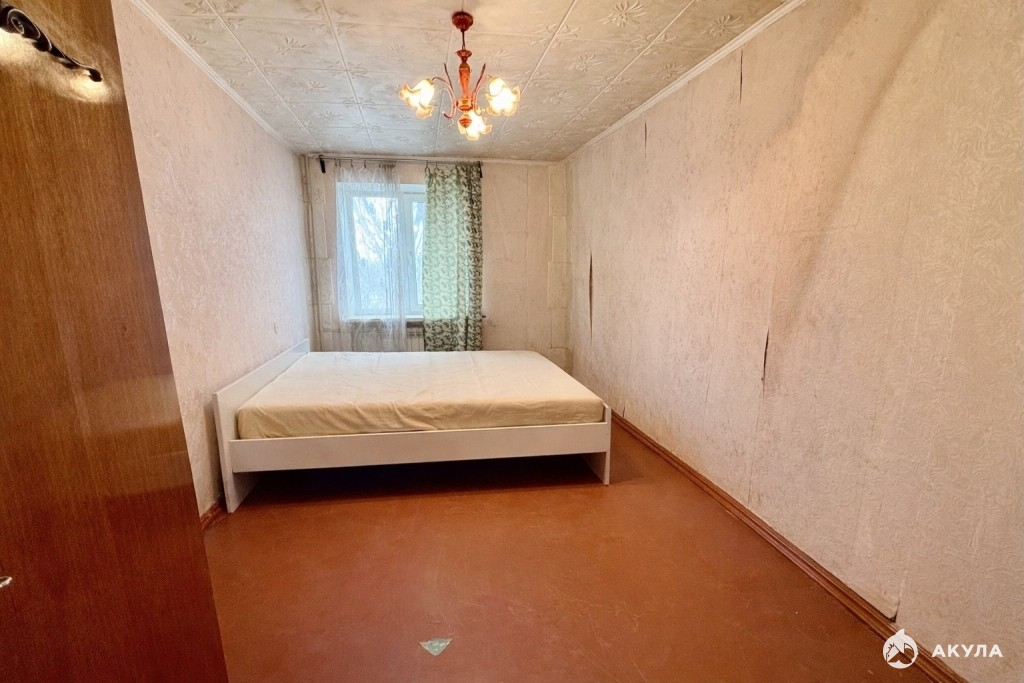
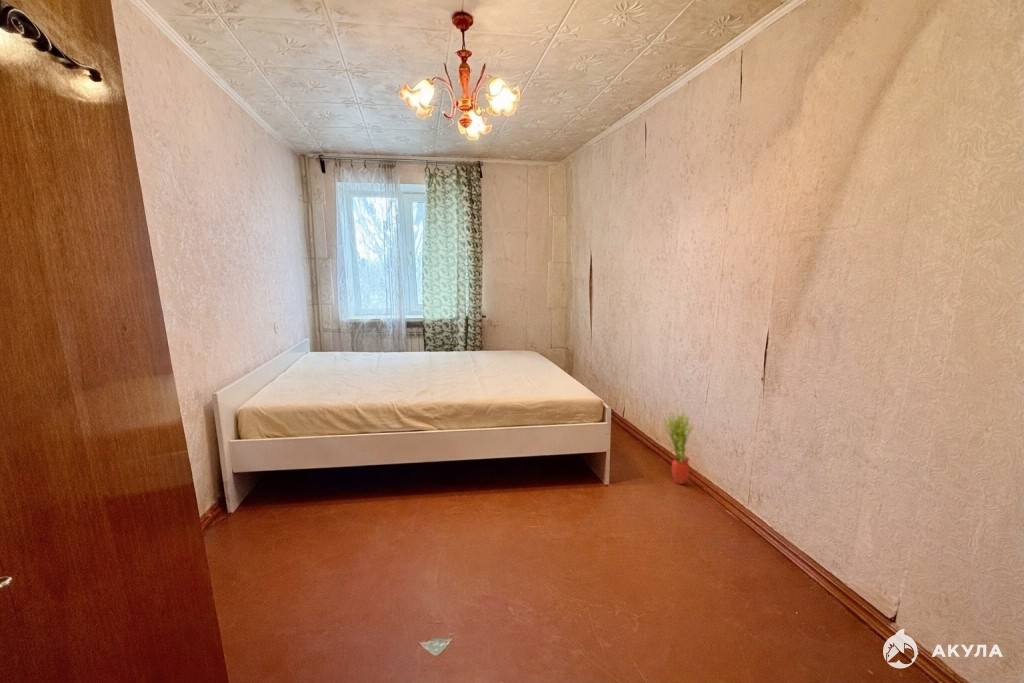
+ potted plant (676, 445)
